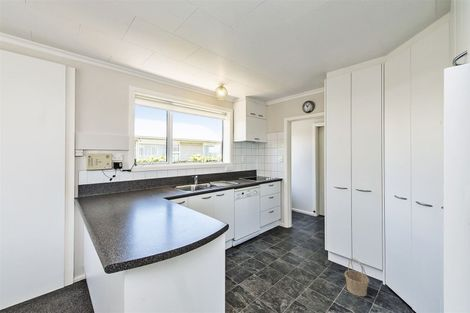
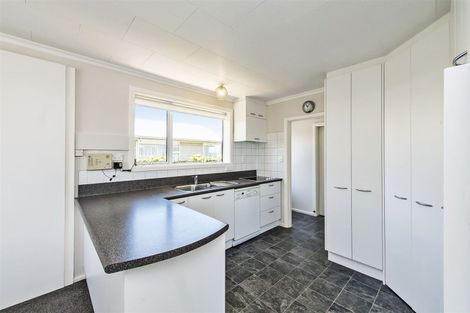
- basket (356, 274)
